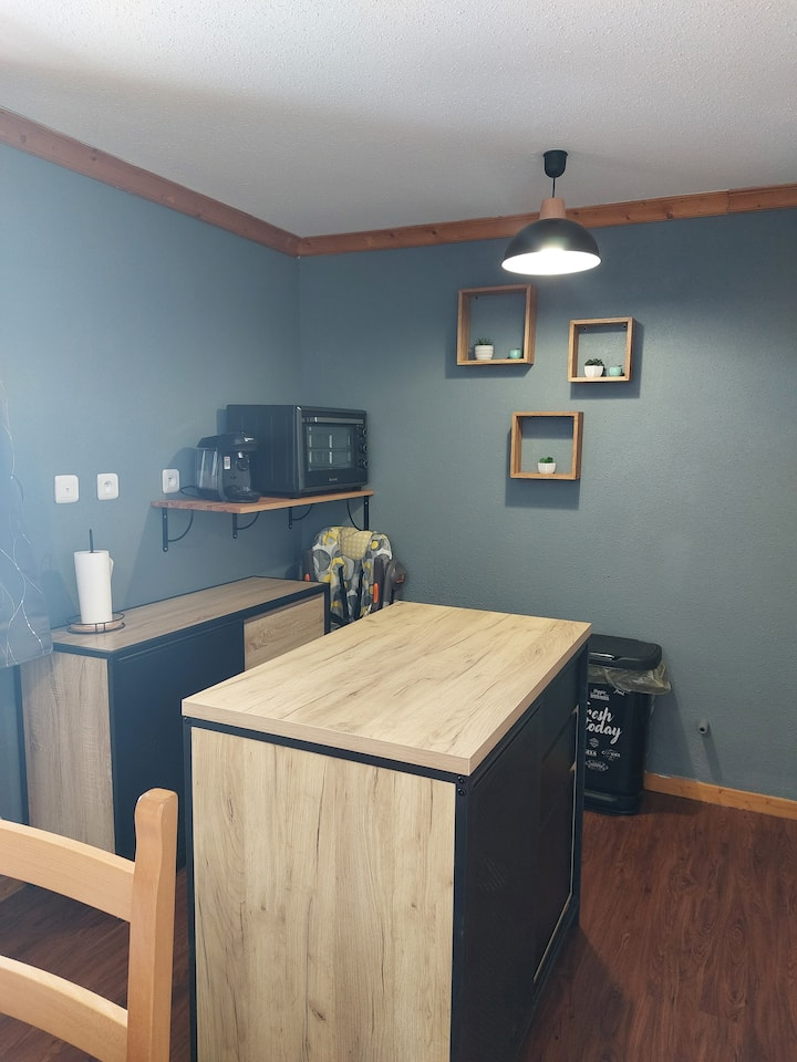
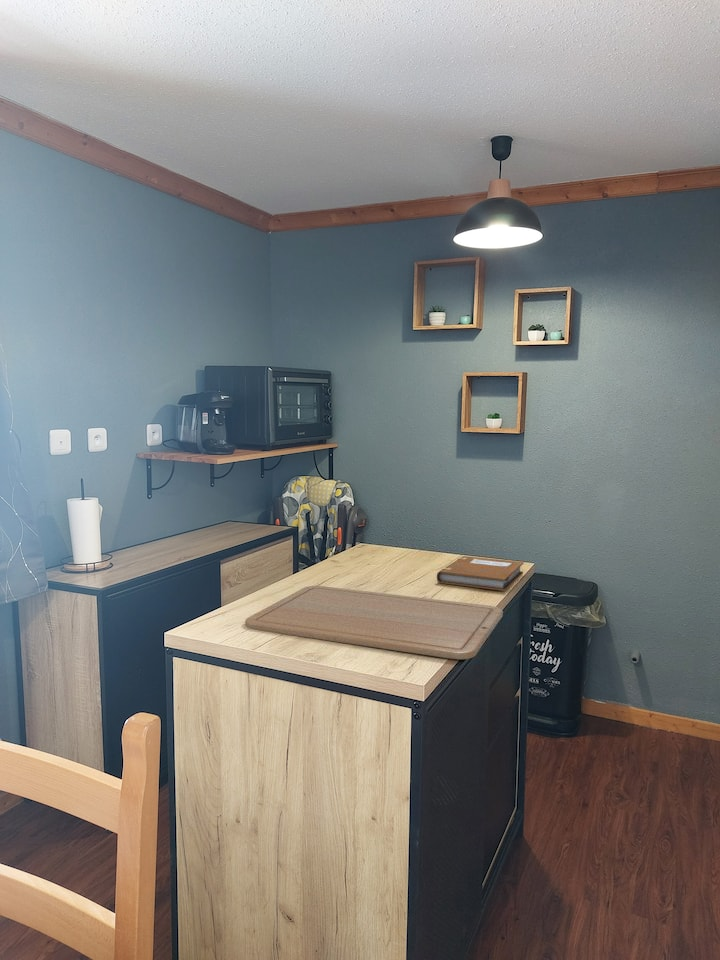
+ notebook (481, 571)
+ chopping board (377, 616)
